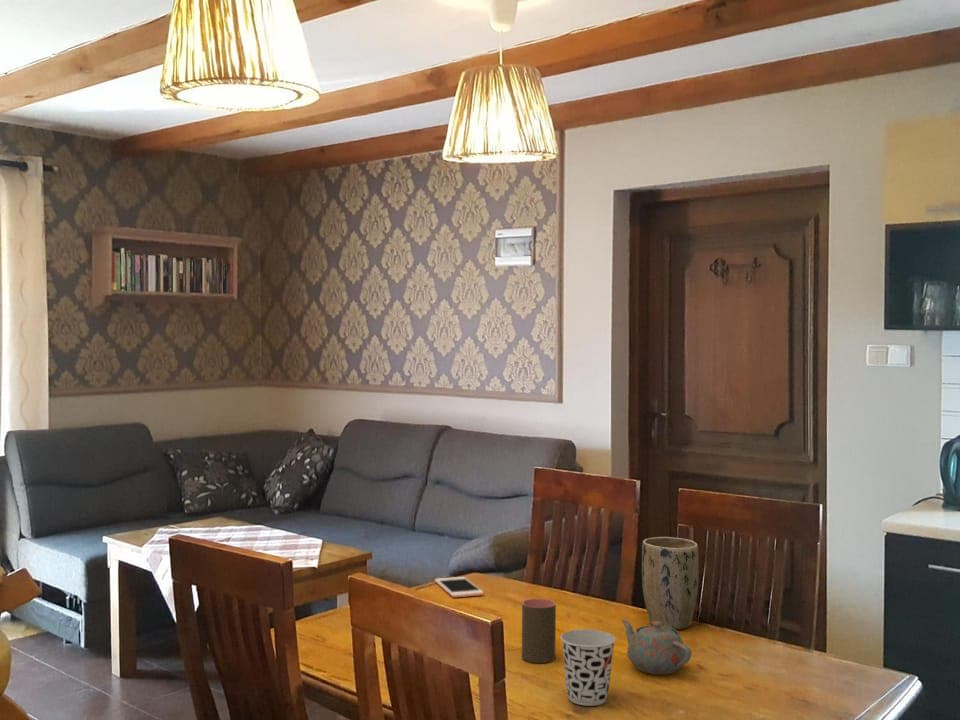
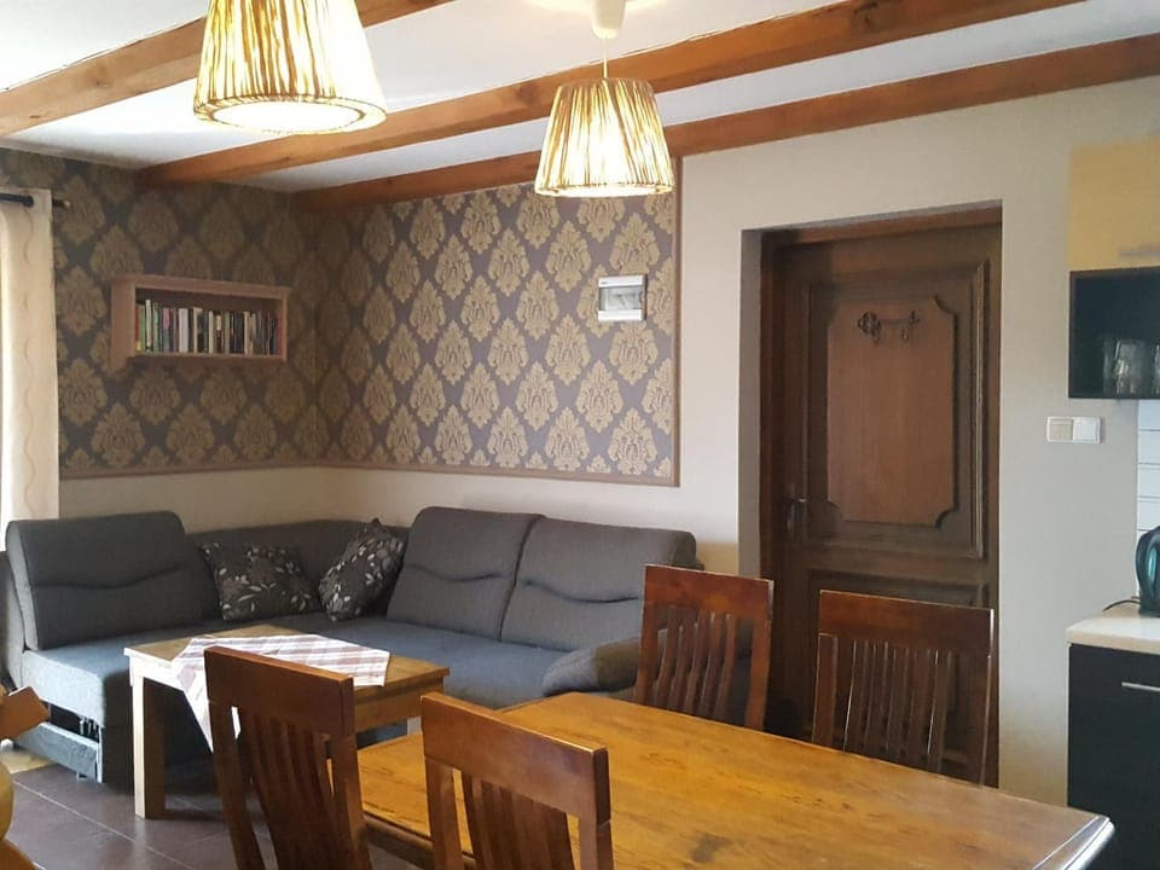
- cup (587, 668)
- cup (538, 630)
- cell phone (458, 586)
- plant pot (669, 583)
- teapot (654, 644)
